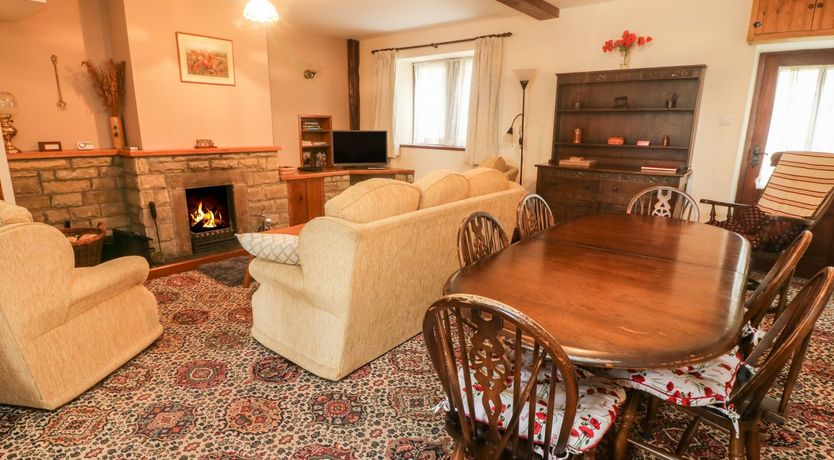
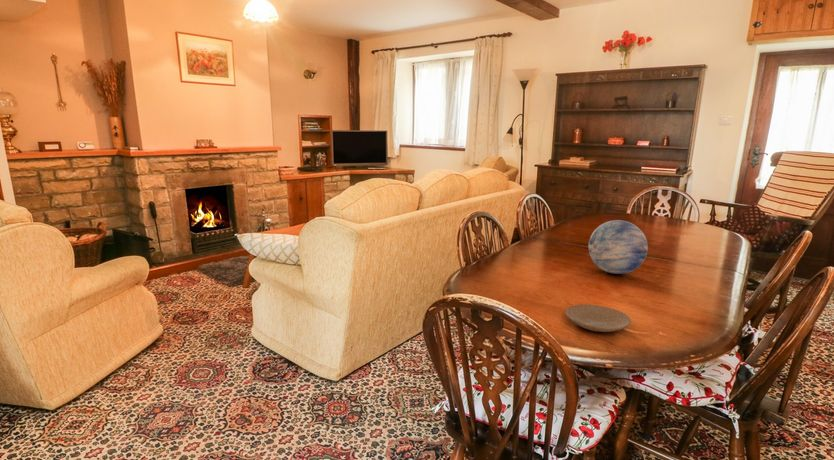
+ plate (597, 320)
+ decorative orb (617, 247)
